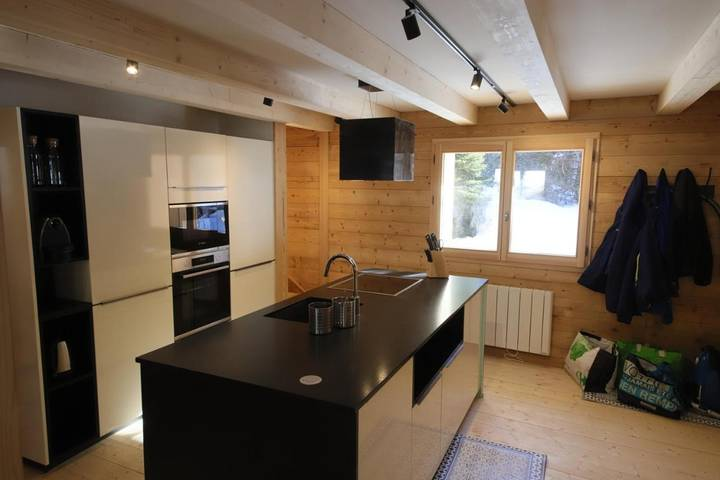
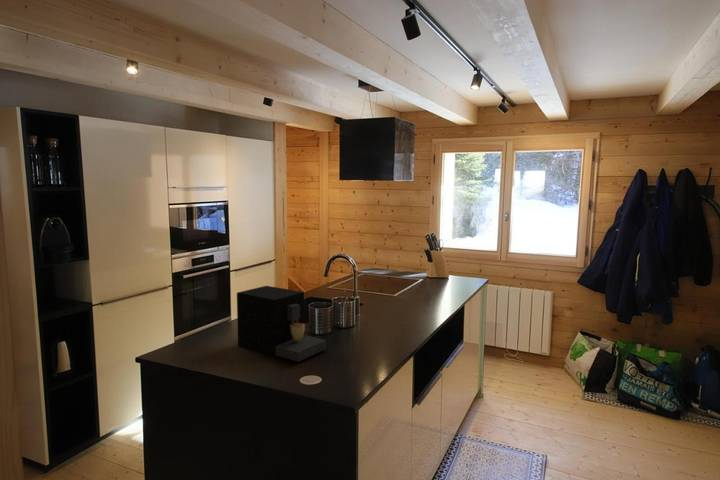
+ coffee maker (281, 321)
